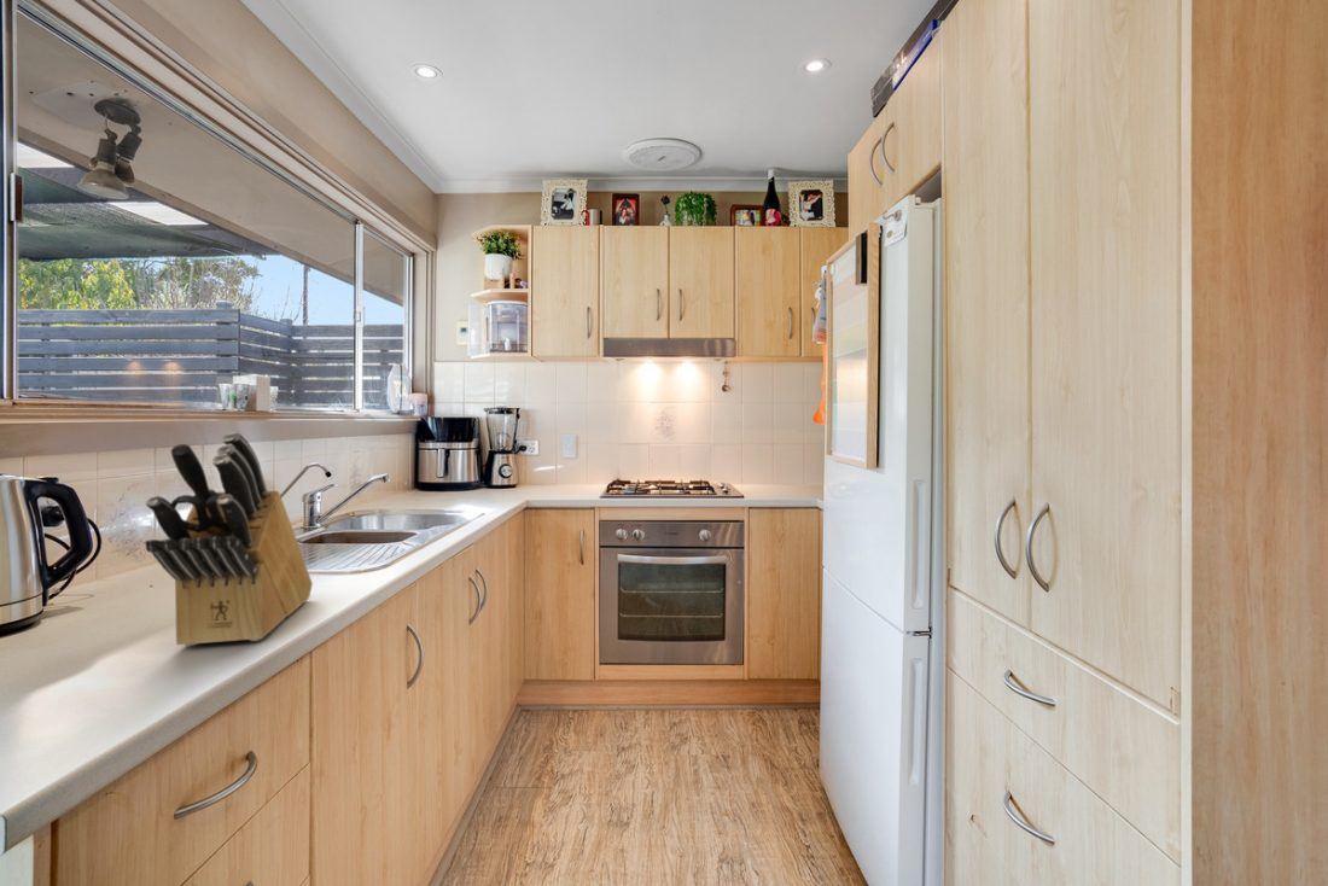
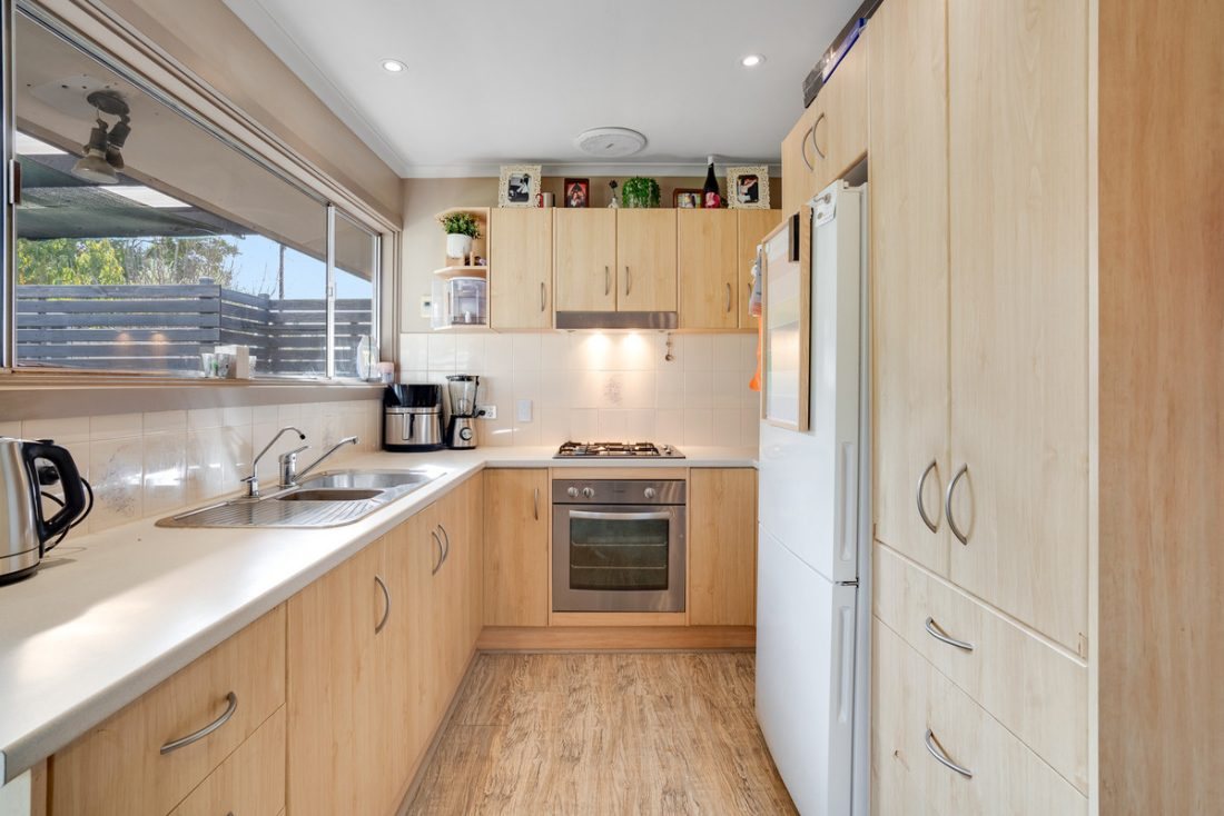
- knife block (241, 530)
